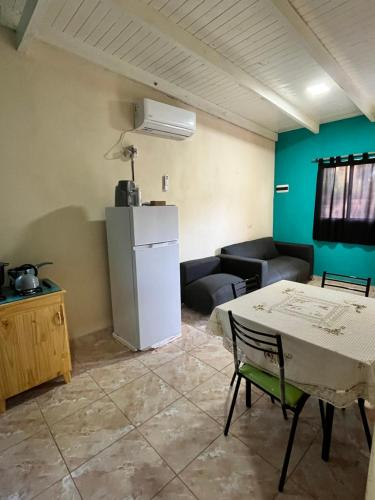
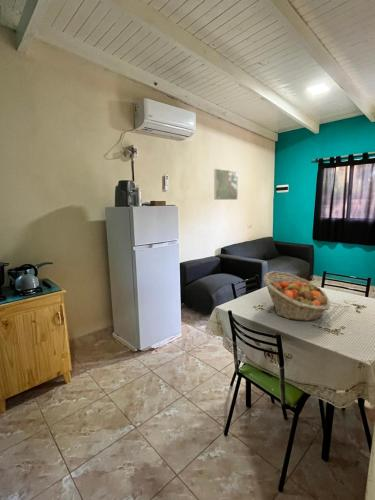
+ fruit basket (295, 293)
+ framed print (226, 185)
